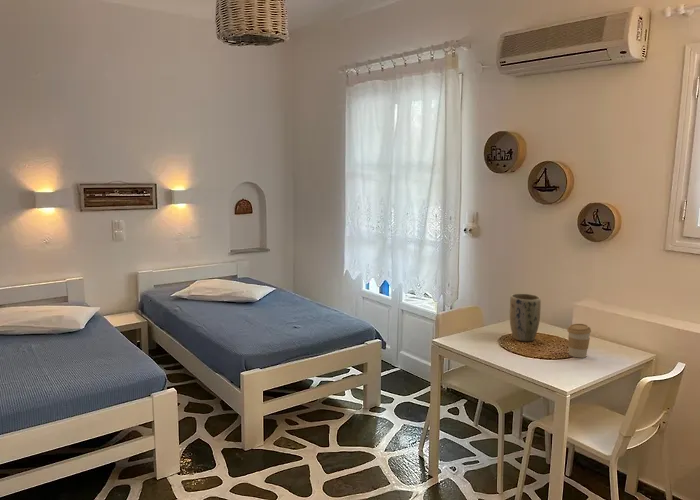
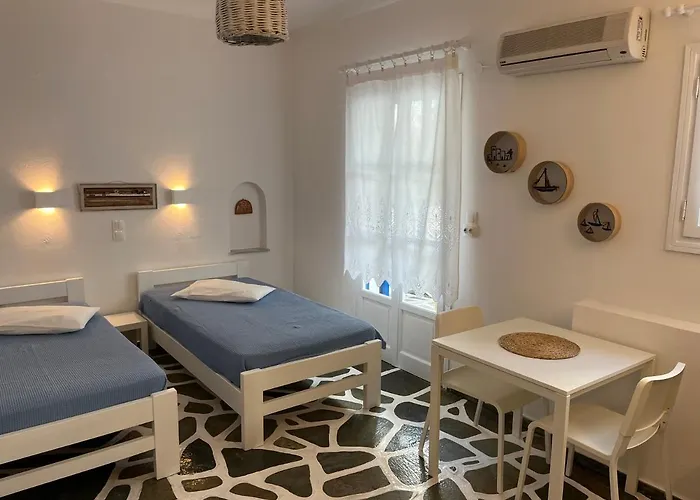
- coffee cup (578, 340)
- plant pot (524, 317)
